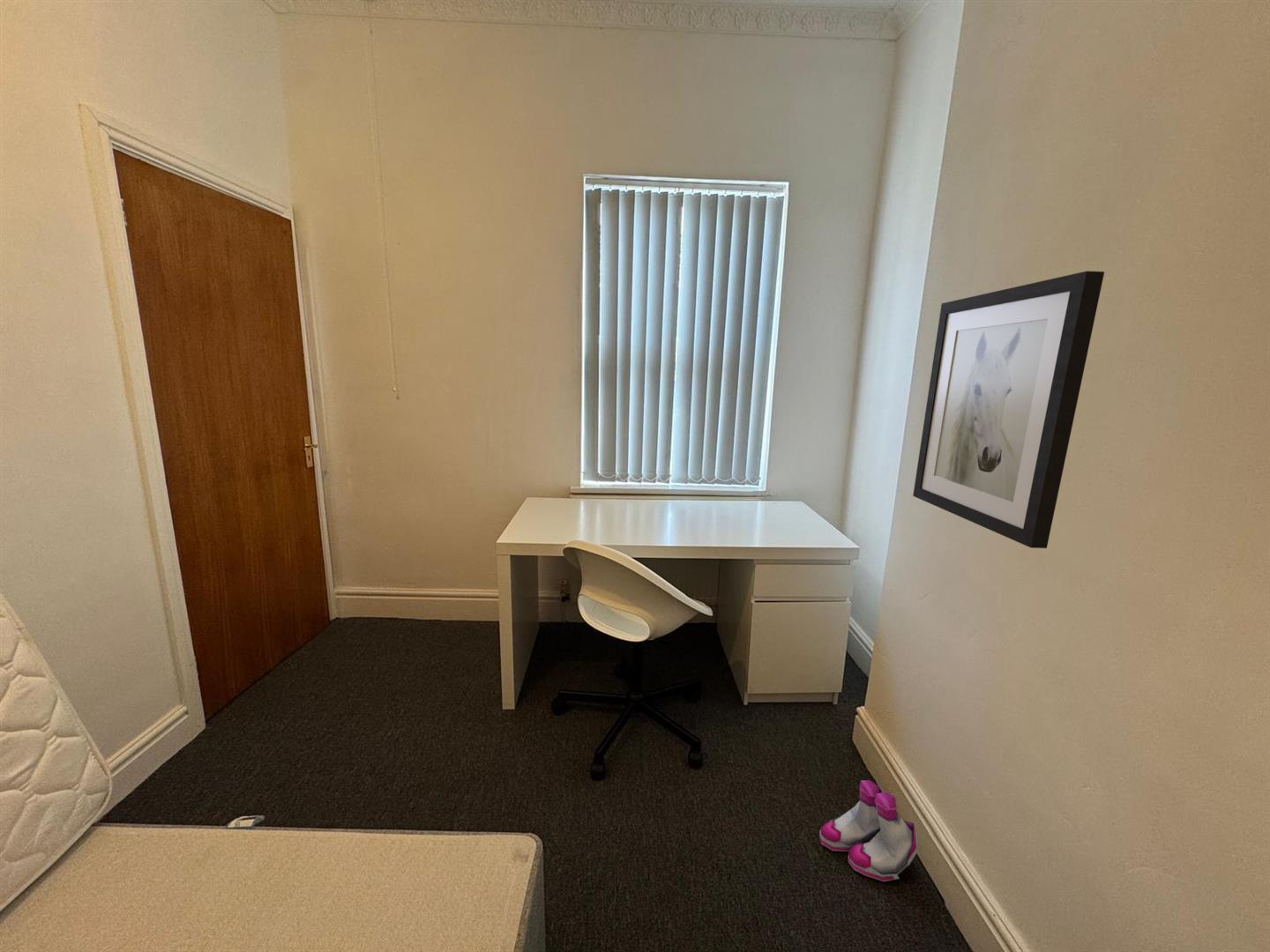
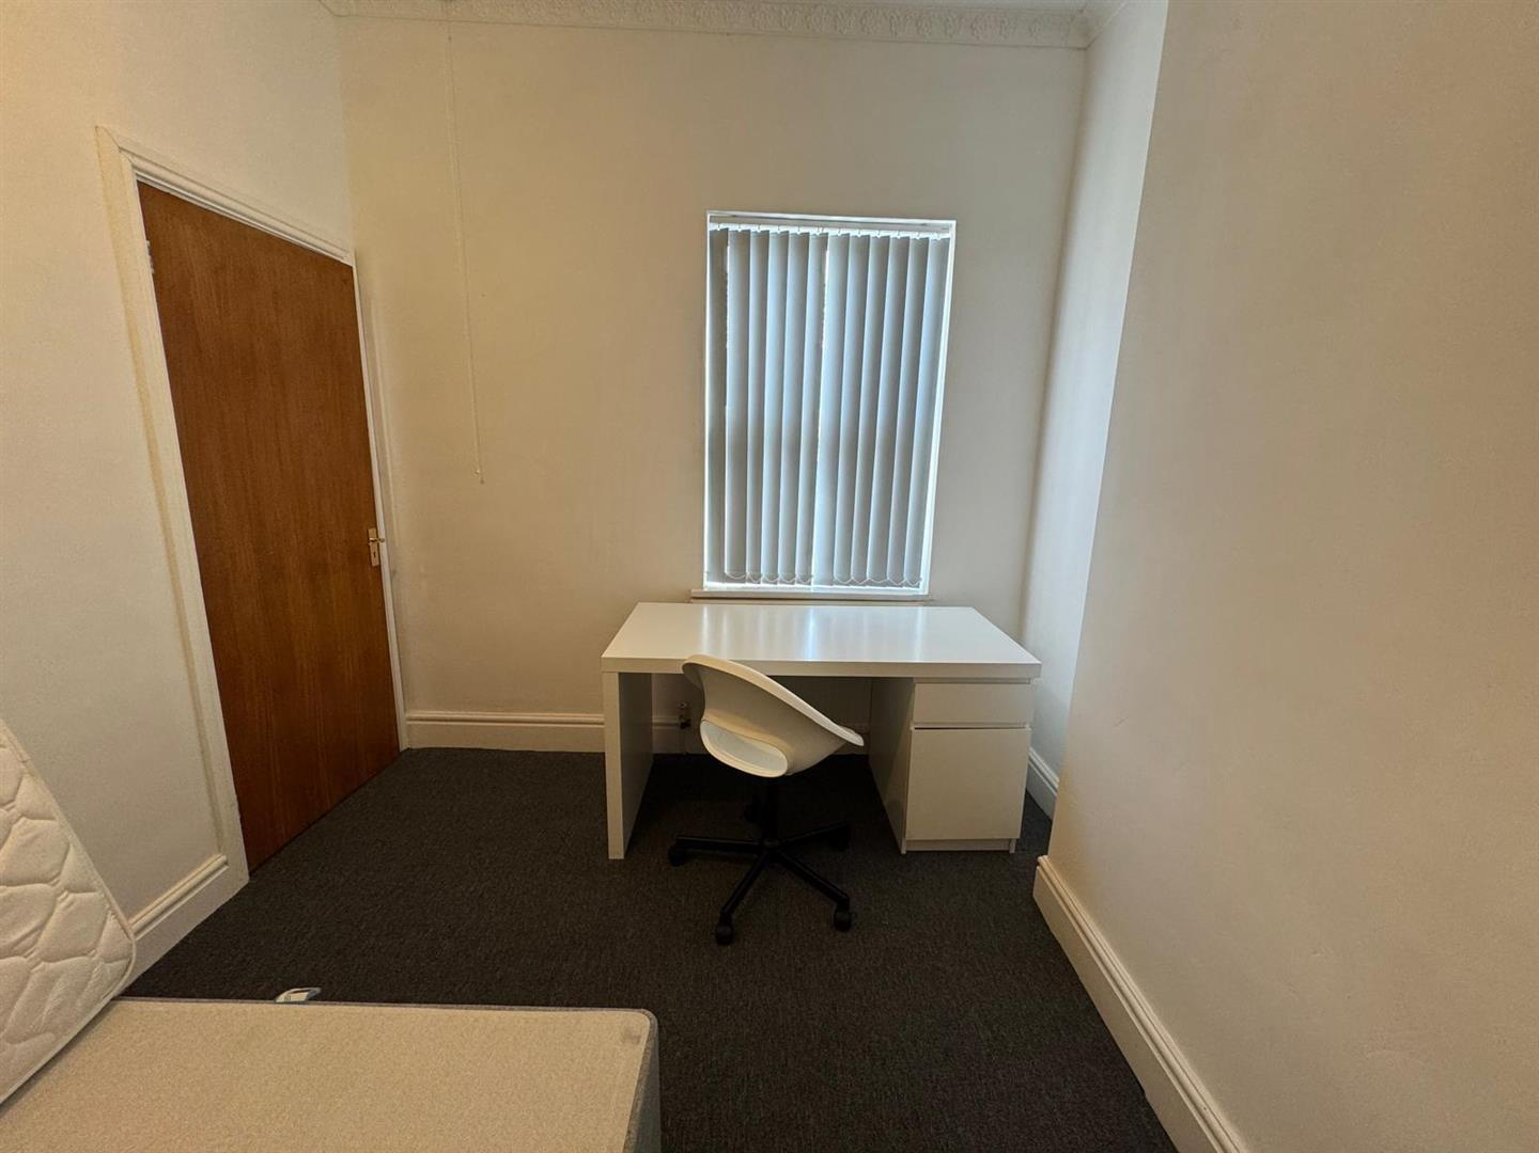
- boots (870, 821)
- wall art (987, 409)
